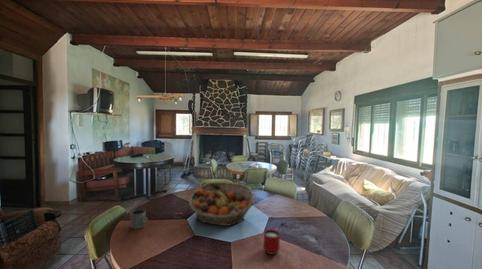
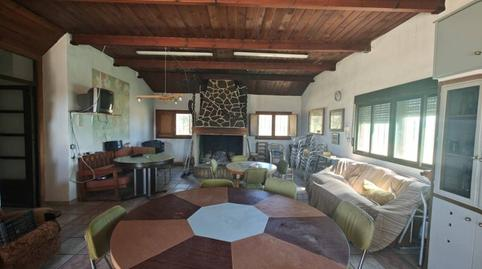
- mug (271, 241)
- fruit basket (221, 202)
- mug (139, 219)
